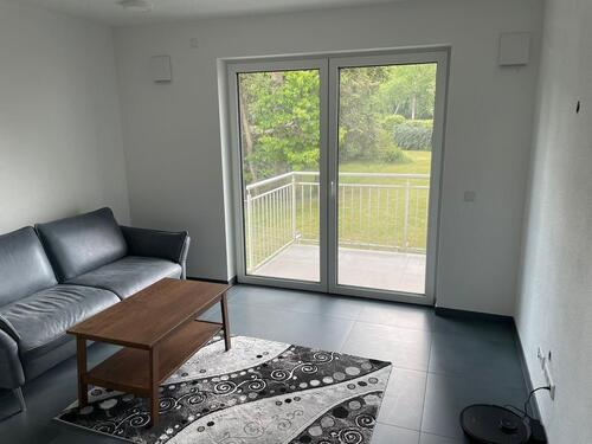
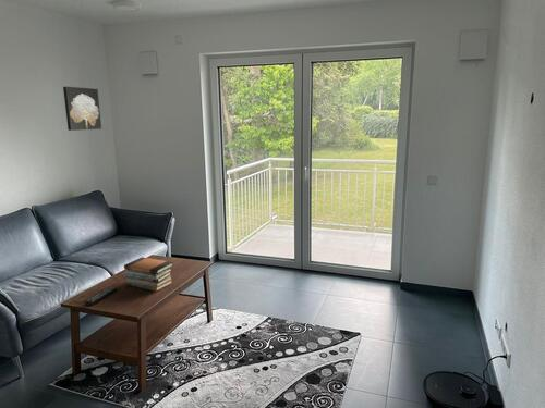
+ remote control (101, 295)
+ book stack (148, 273)
+ wall art (83, 109)
